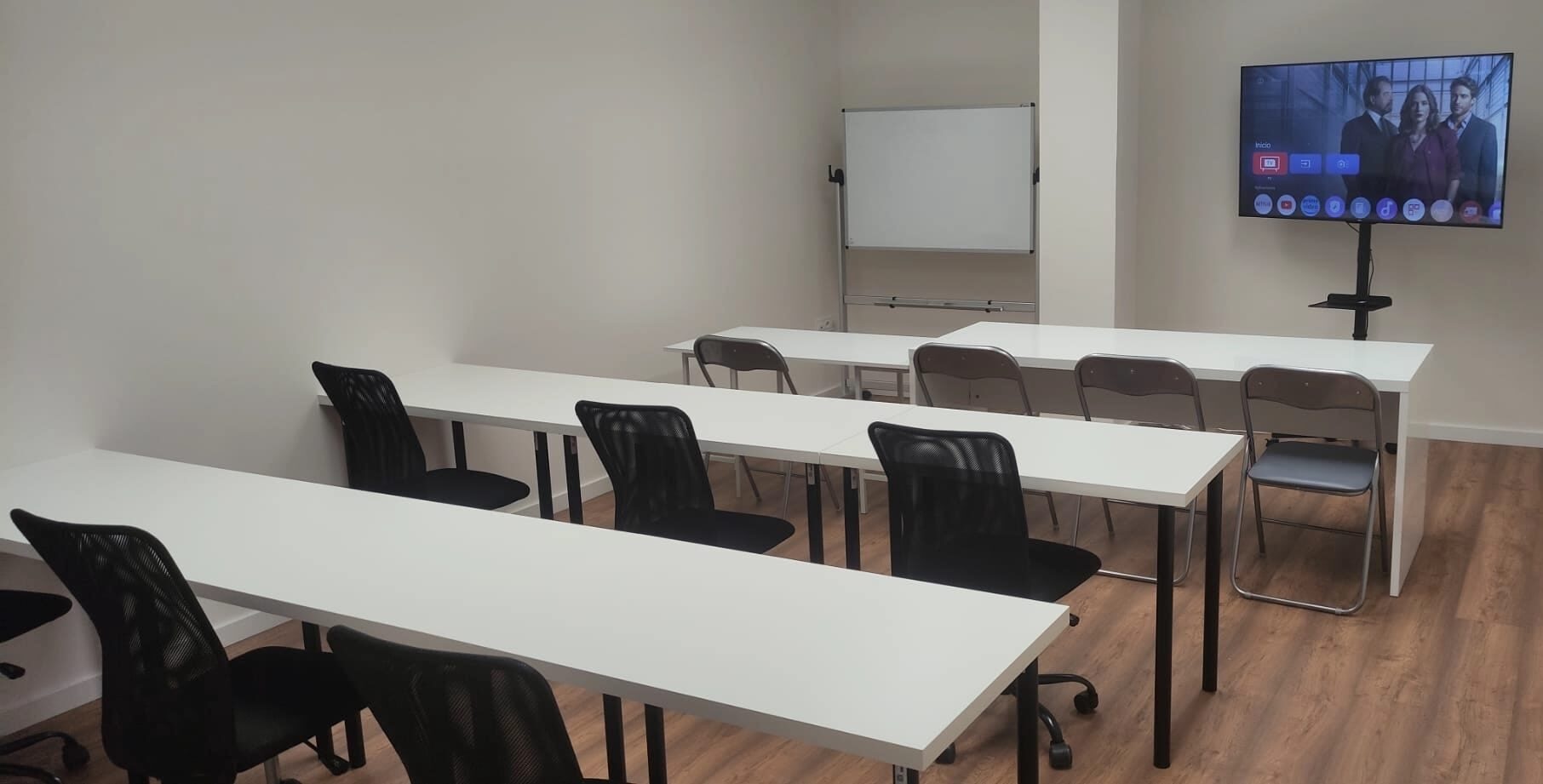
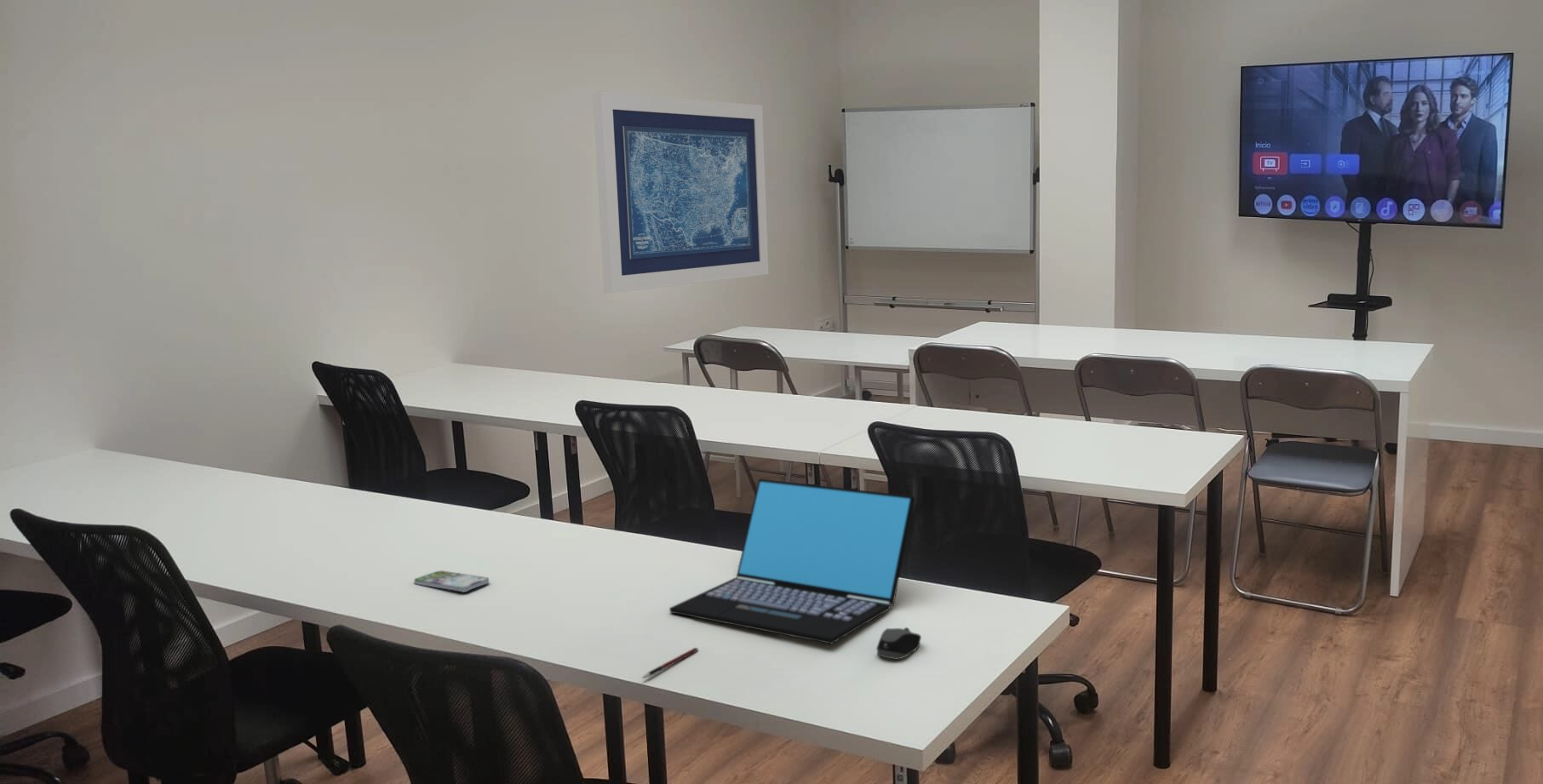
+ smartphone (451, 581)
+ pen (670, 662)
+ wall art (689, 192)
+ laptop (793, 553)
+ computer mouse (898, 638)
